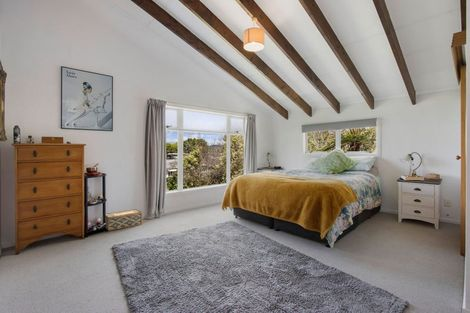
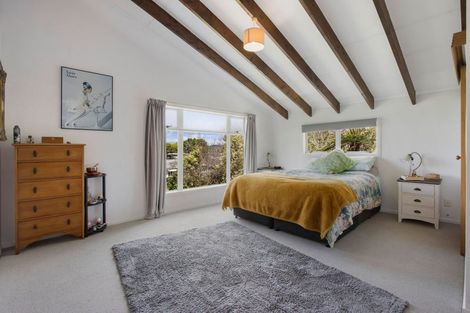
- woven basket (123, 219)
